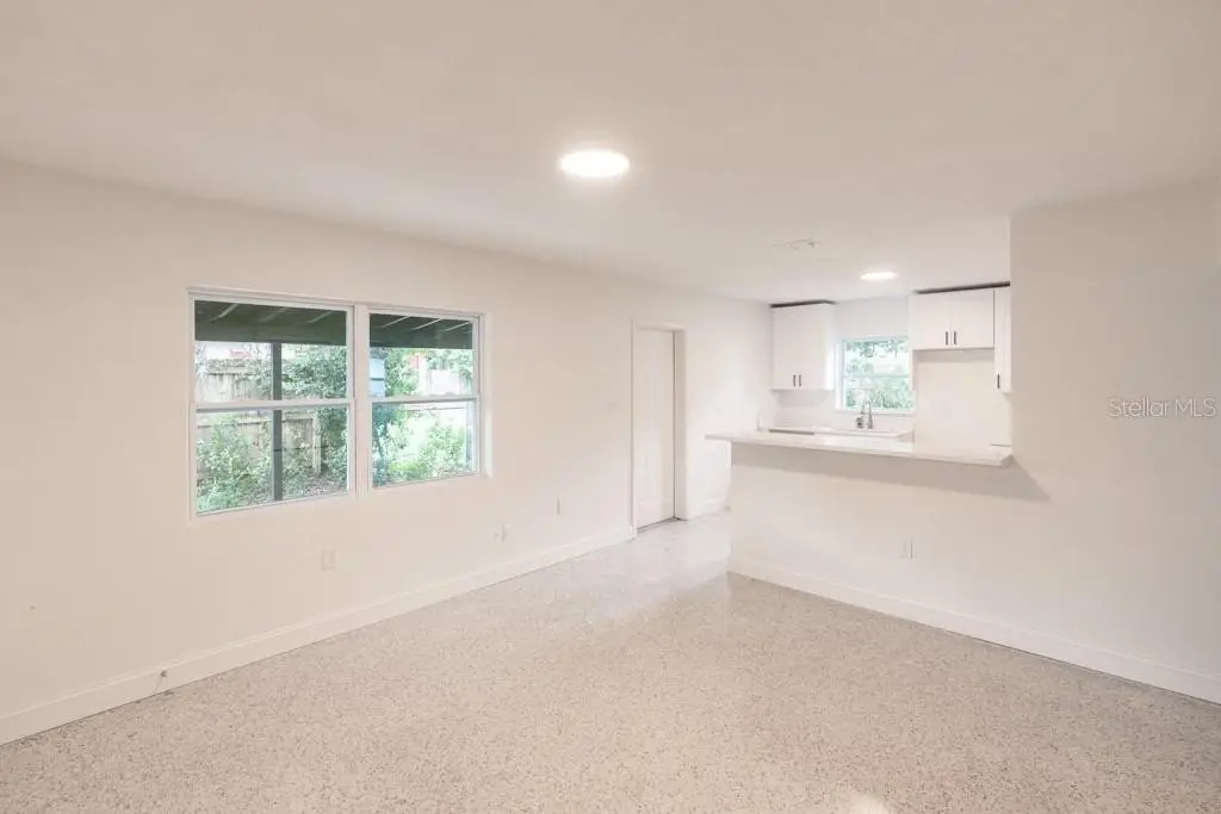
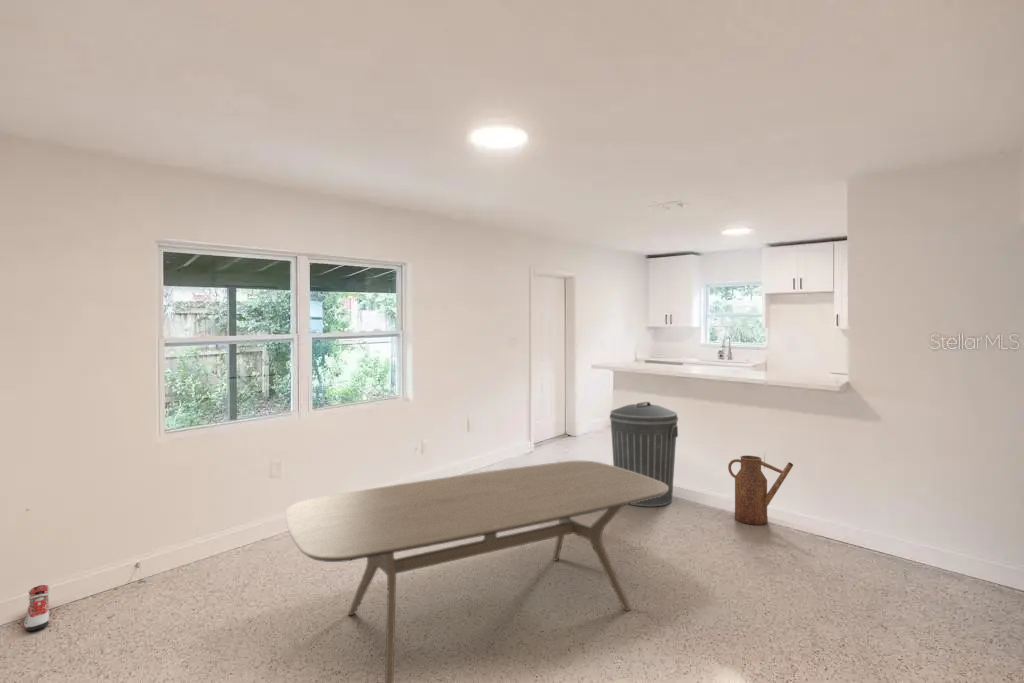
+ watering can (759, 489)
+ sneaker (37, 605)
+ trash can (643, 450)
+ dining table (489, 552)
